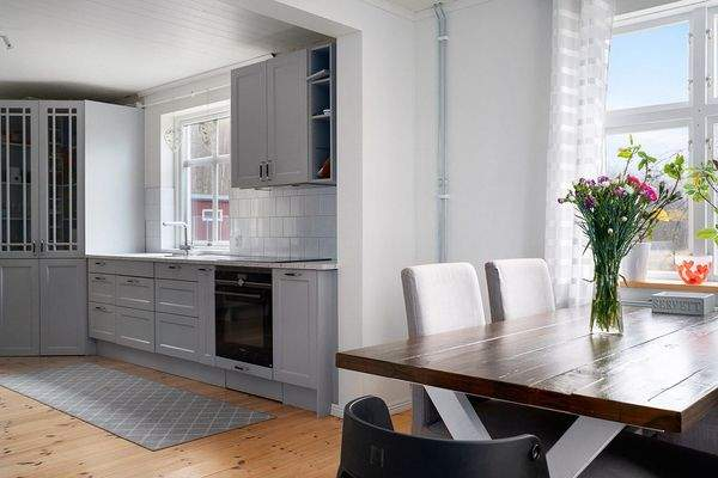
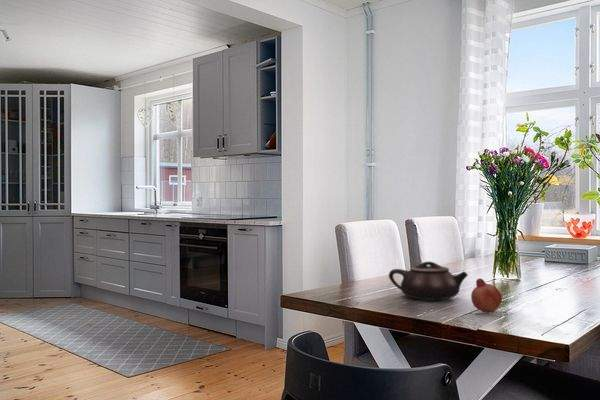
+ teapot (428, 279)
+ fruit (486, 295)
